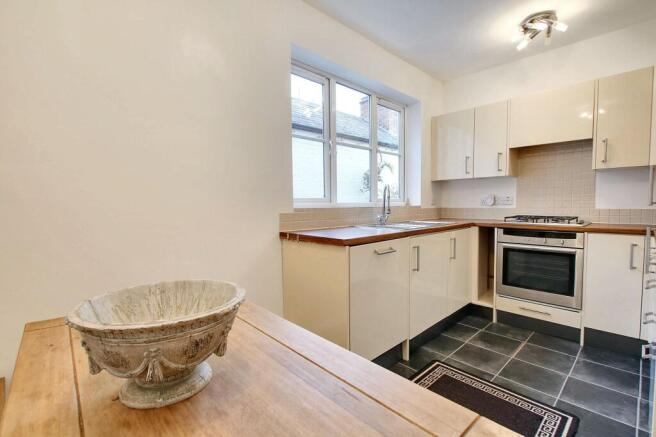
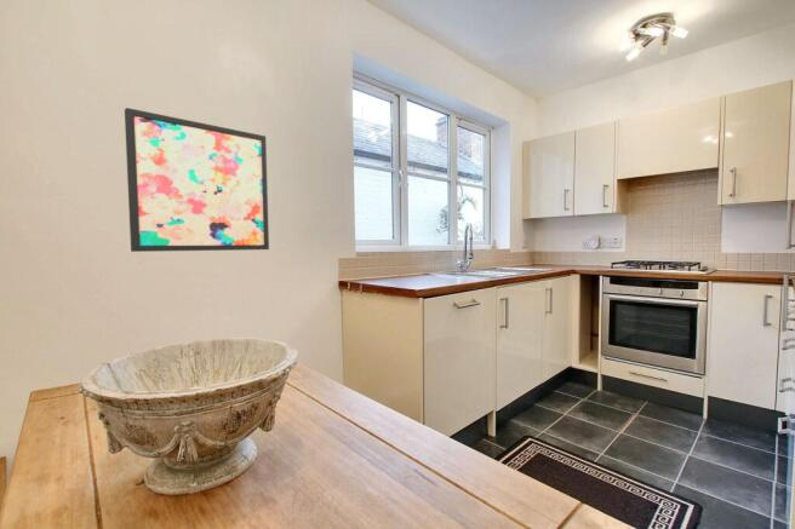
+ wall art (205, 188)
